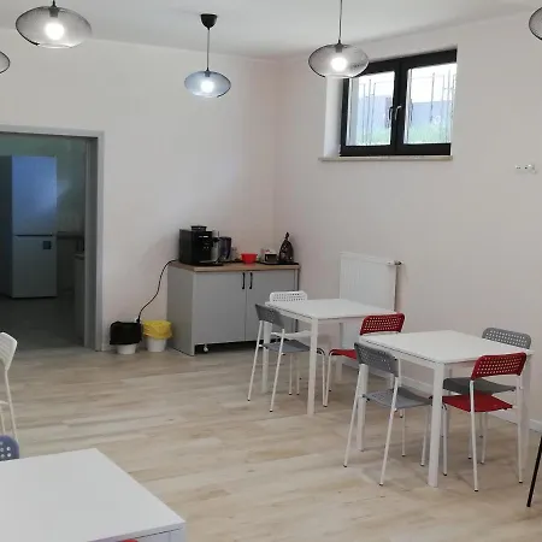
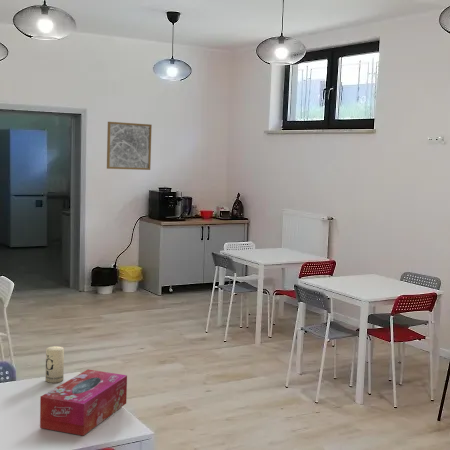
+ tissue box (85, 400)
+ candle (54, 364)
+ wall art (129, 146)
